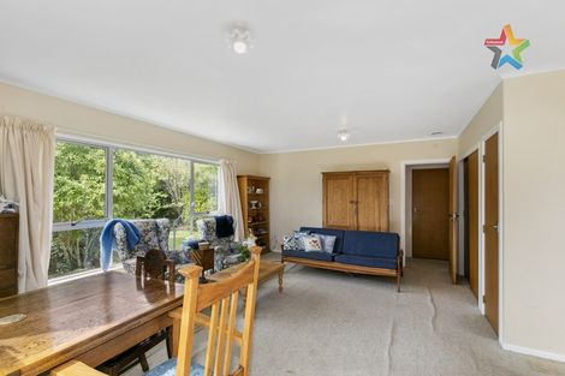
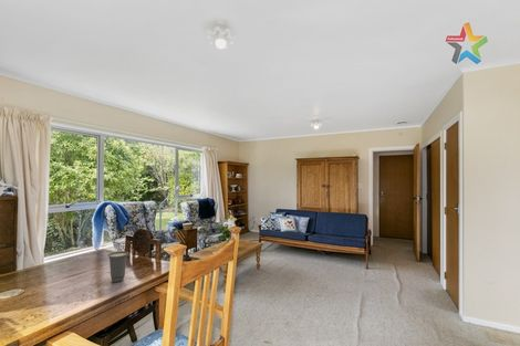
+ cup (117, 266)
